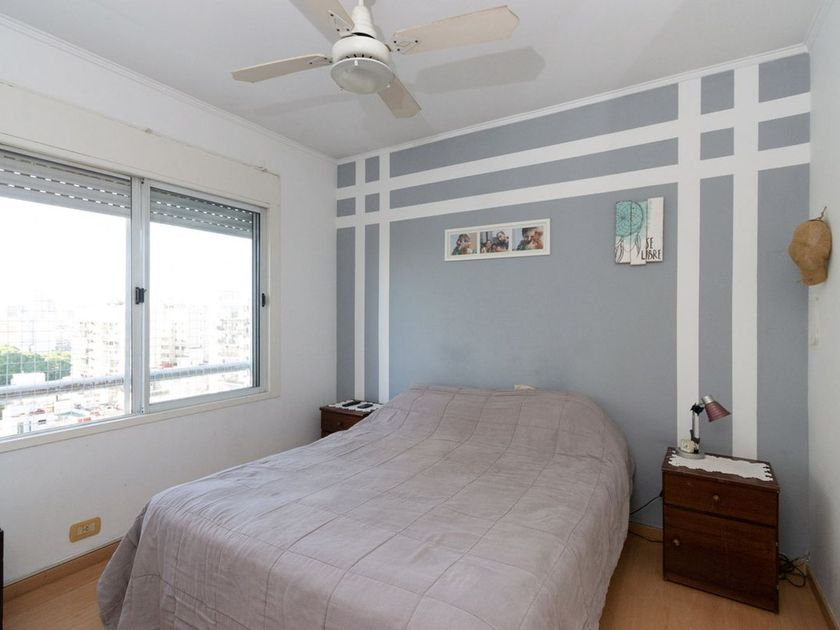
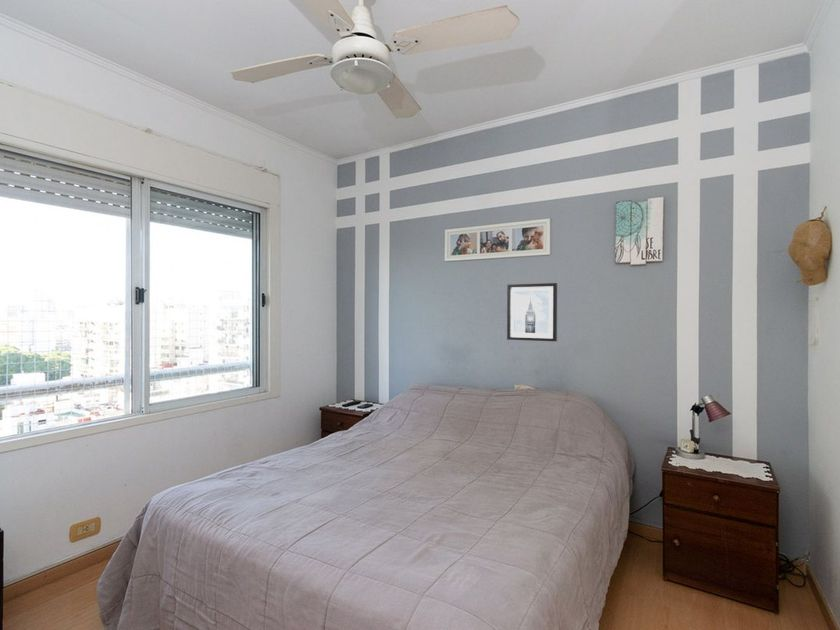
+ wall art (531, 312)
